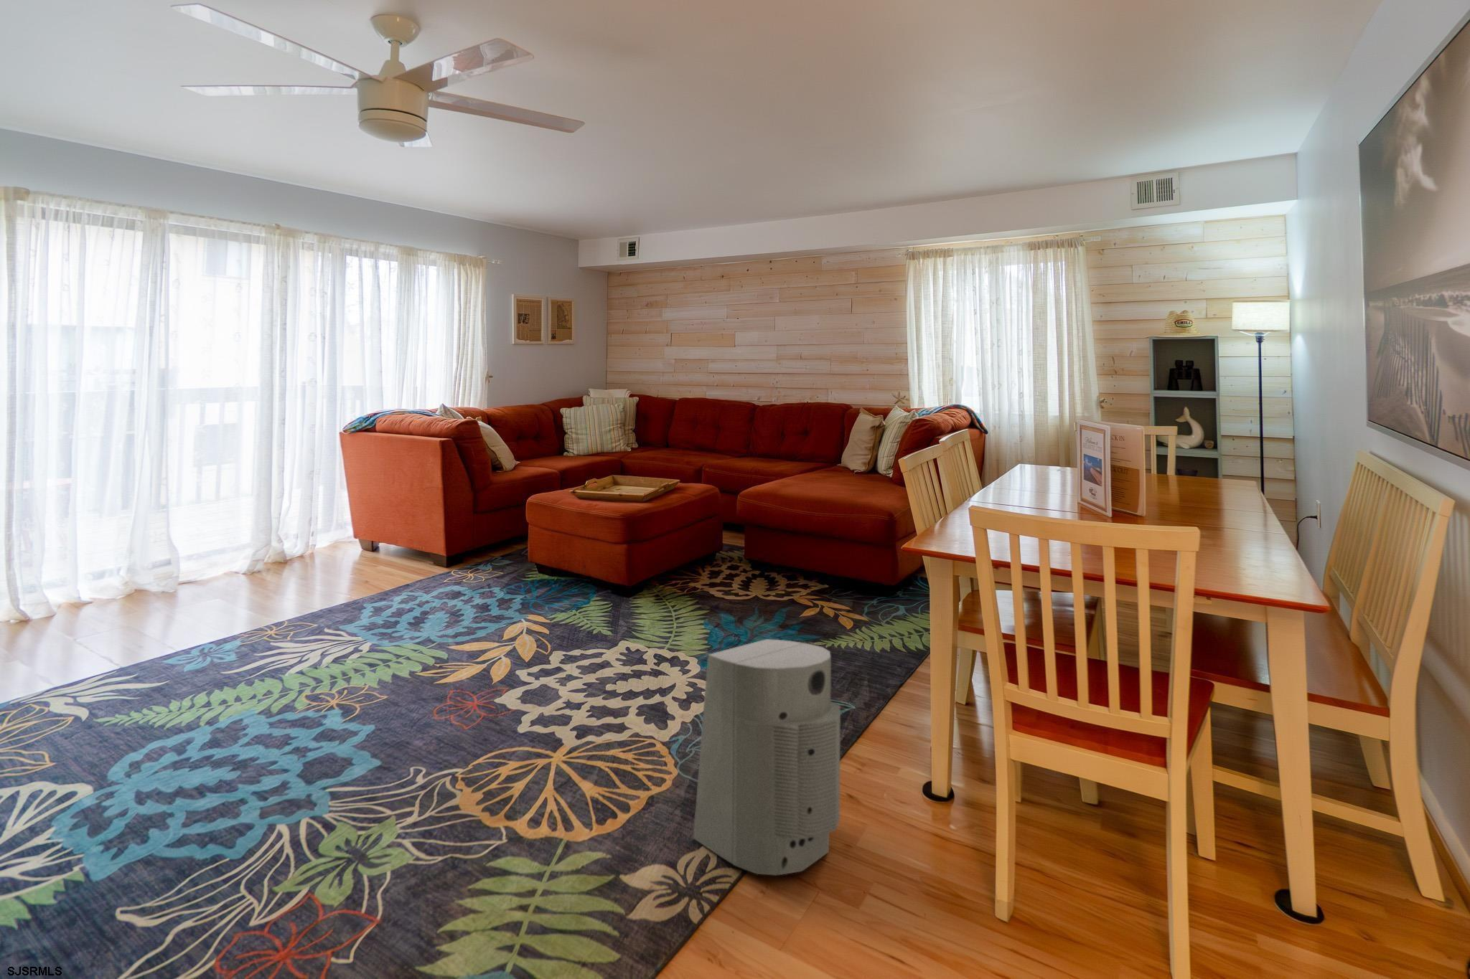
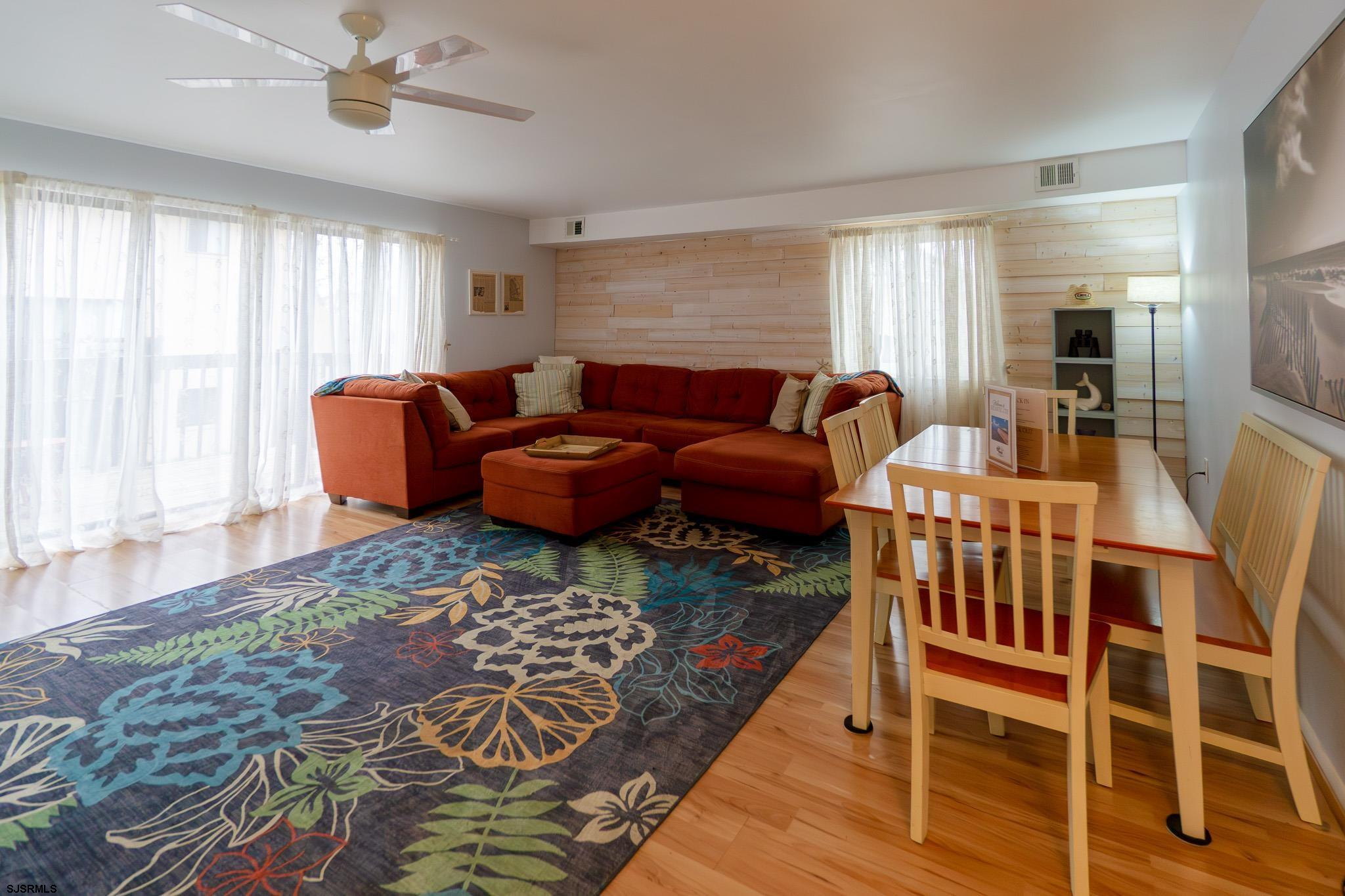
- fan (775, 748)
